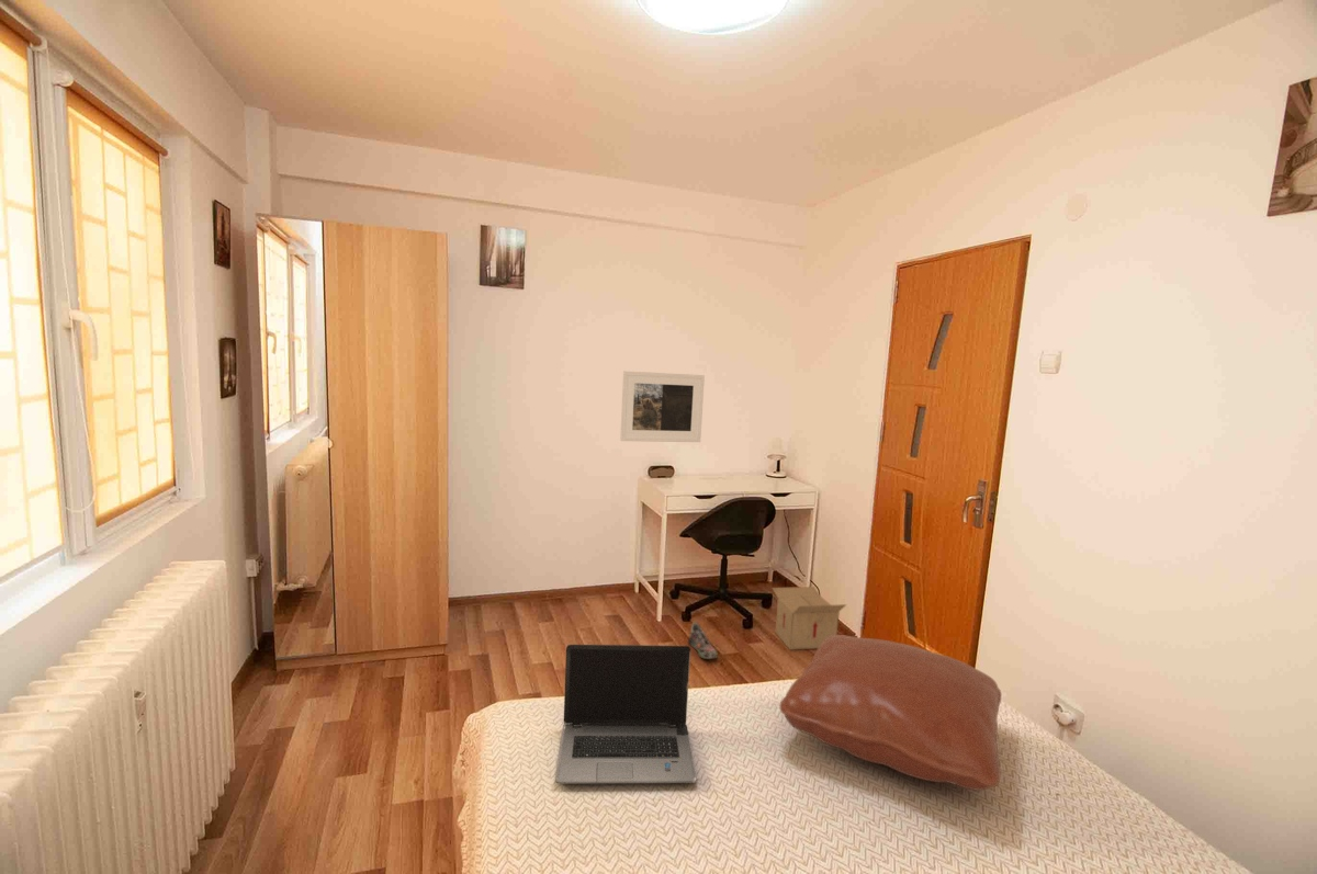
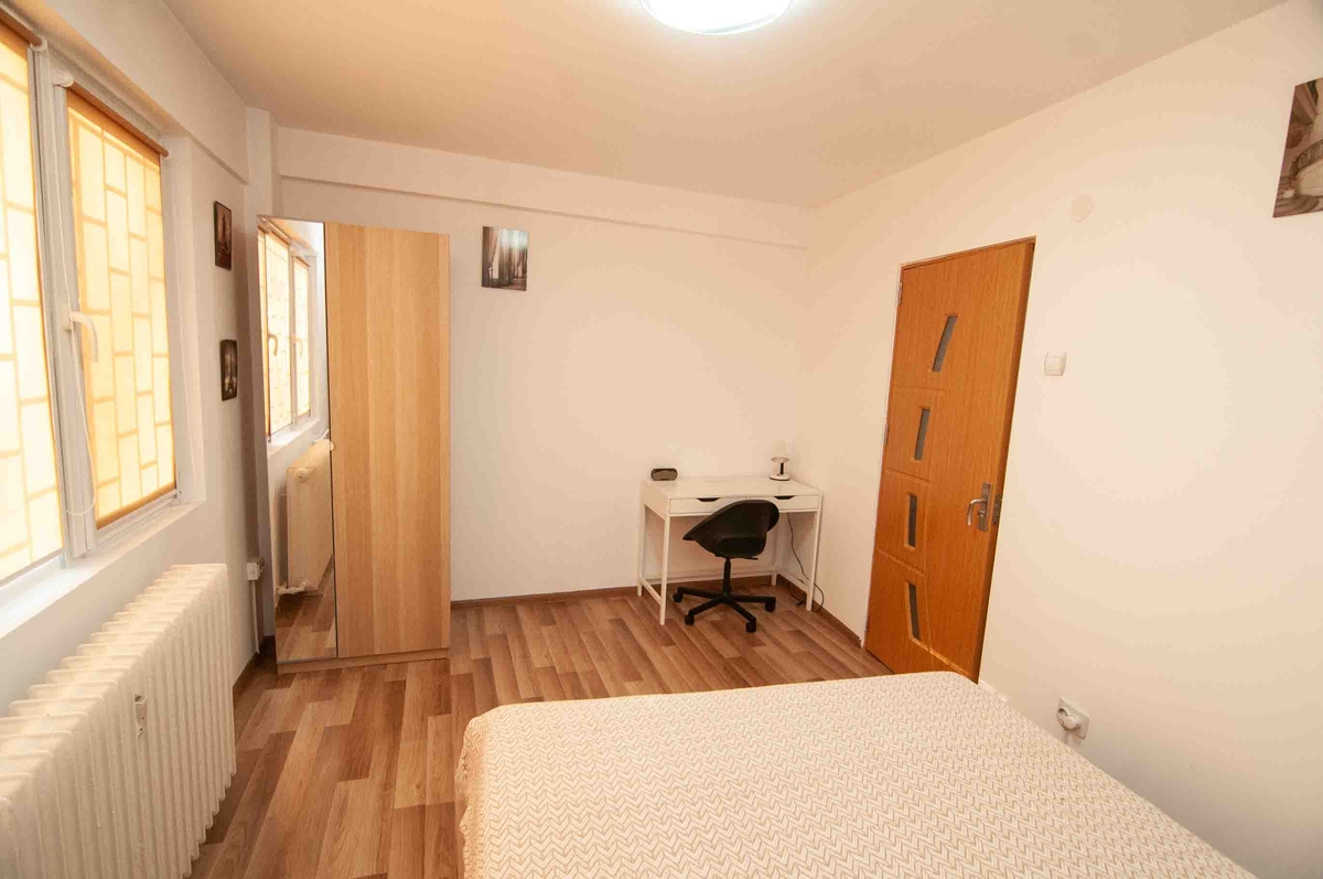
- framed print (663, 407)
- cardboard box (806, 615)
- laptop computer (628, 712)
- shoe (703, 642)
- pillow (893, 701)
